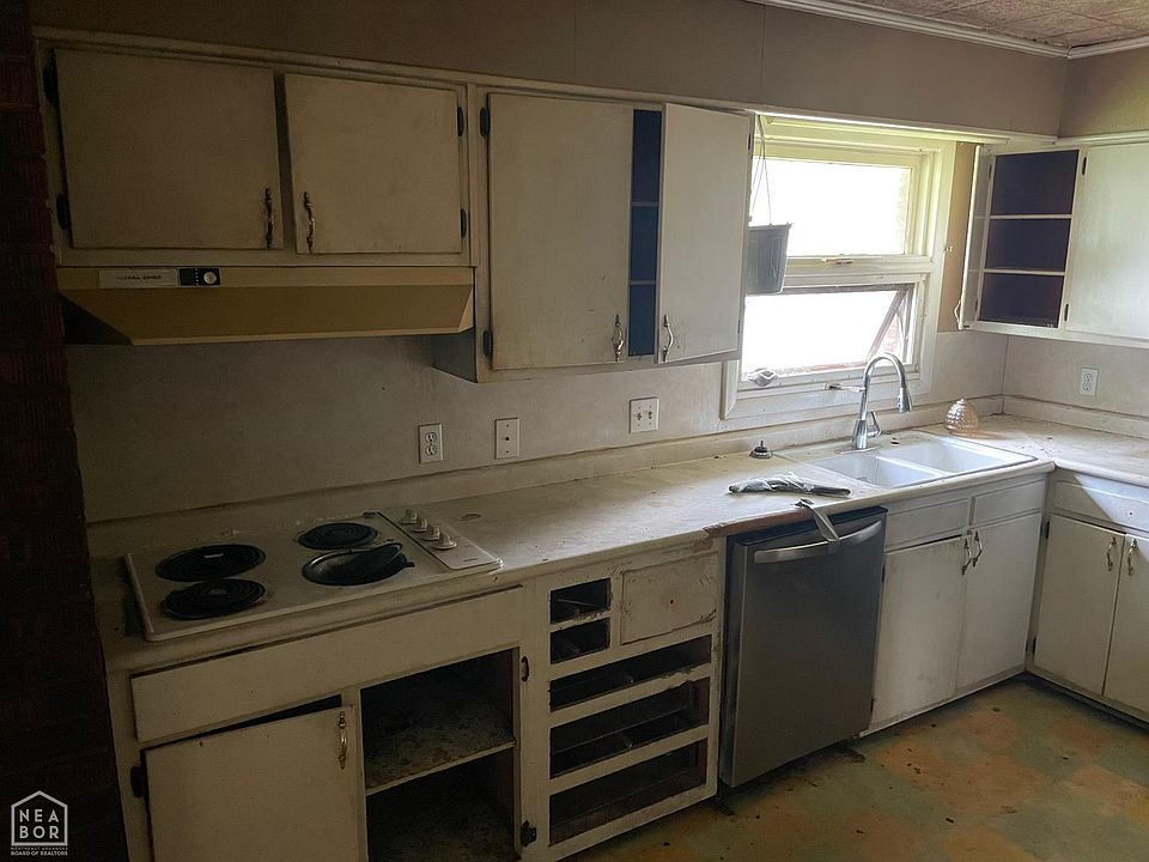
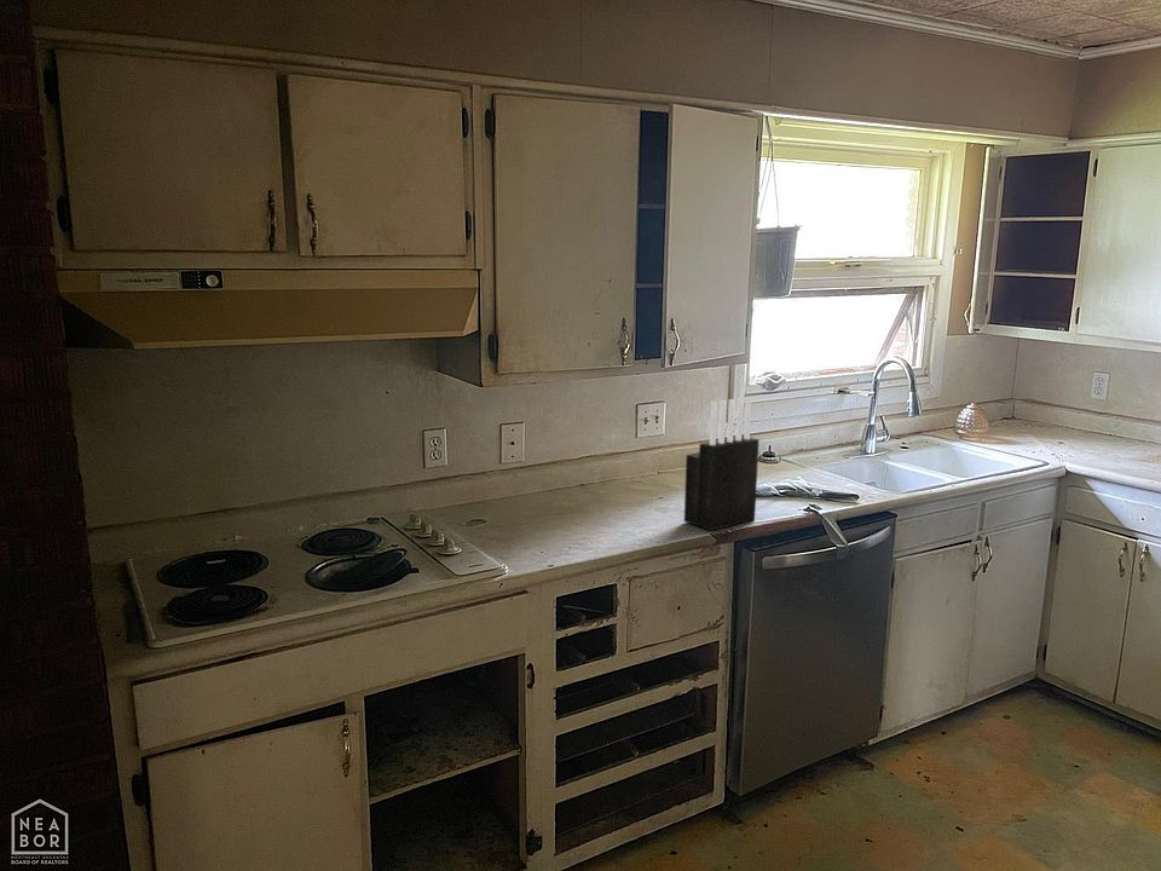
+ knife block (718, 460)
